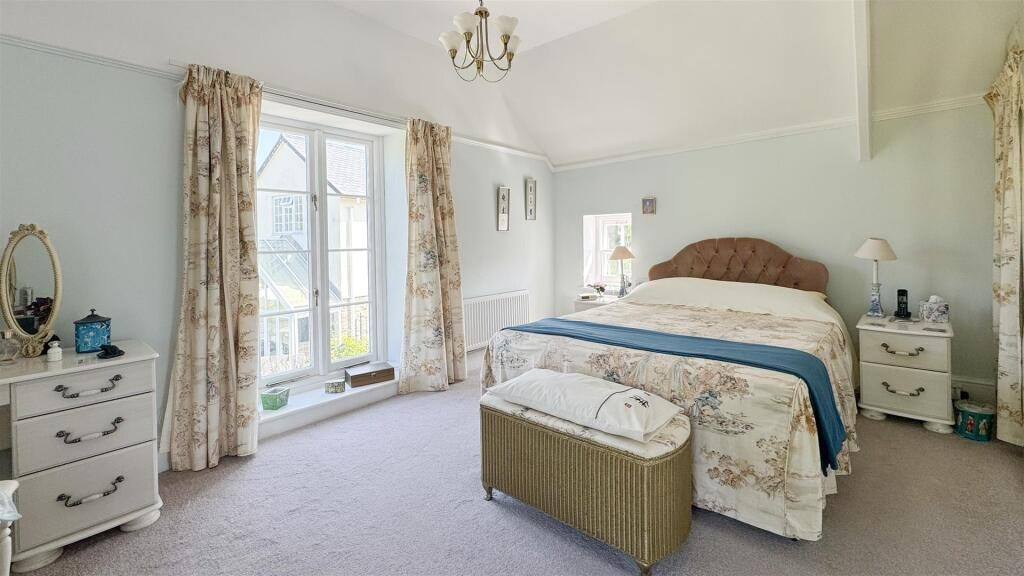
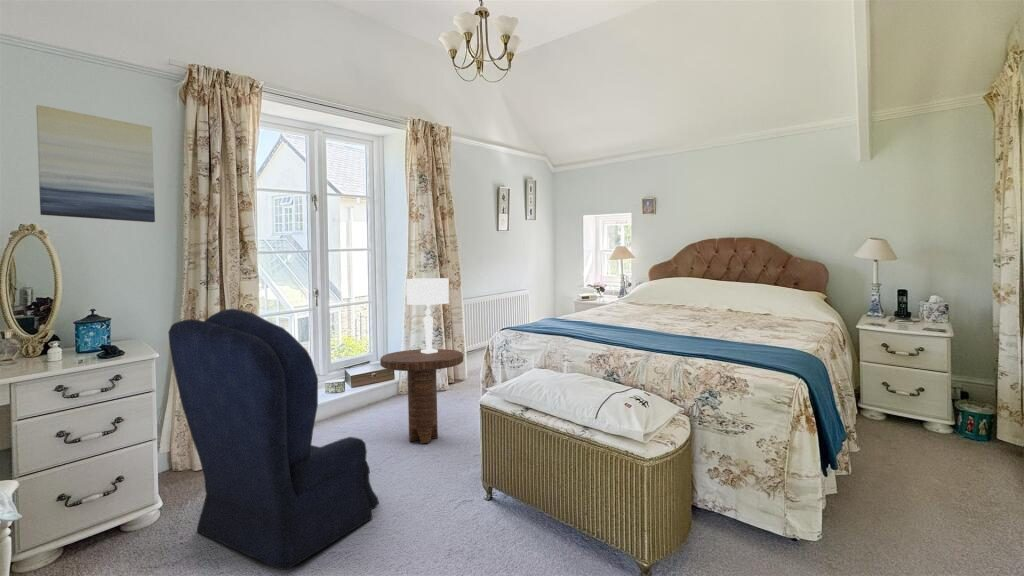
+ wall art (99, 168)
+ table lamp (428, 315)
+ side table (423, 396)
+ armchair (286, 414)
